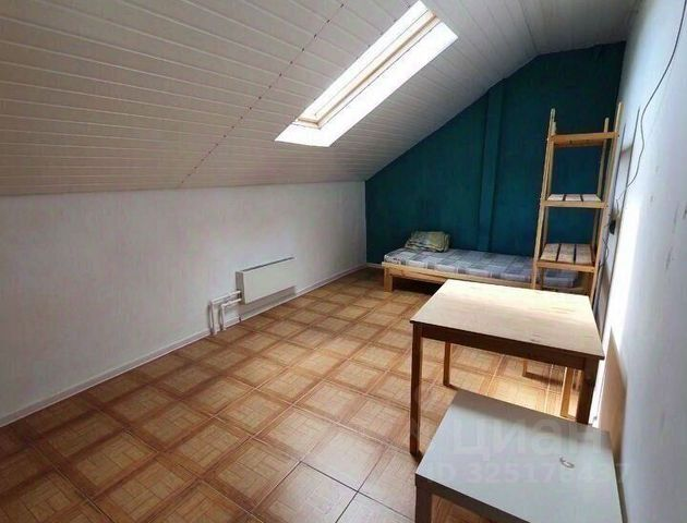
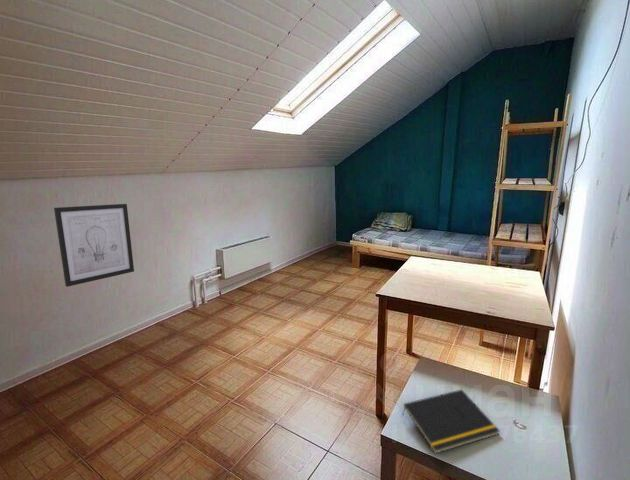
+ wall art (97, 242)
+ notepad (449, 418)
